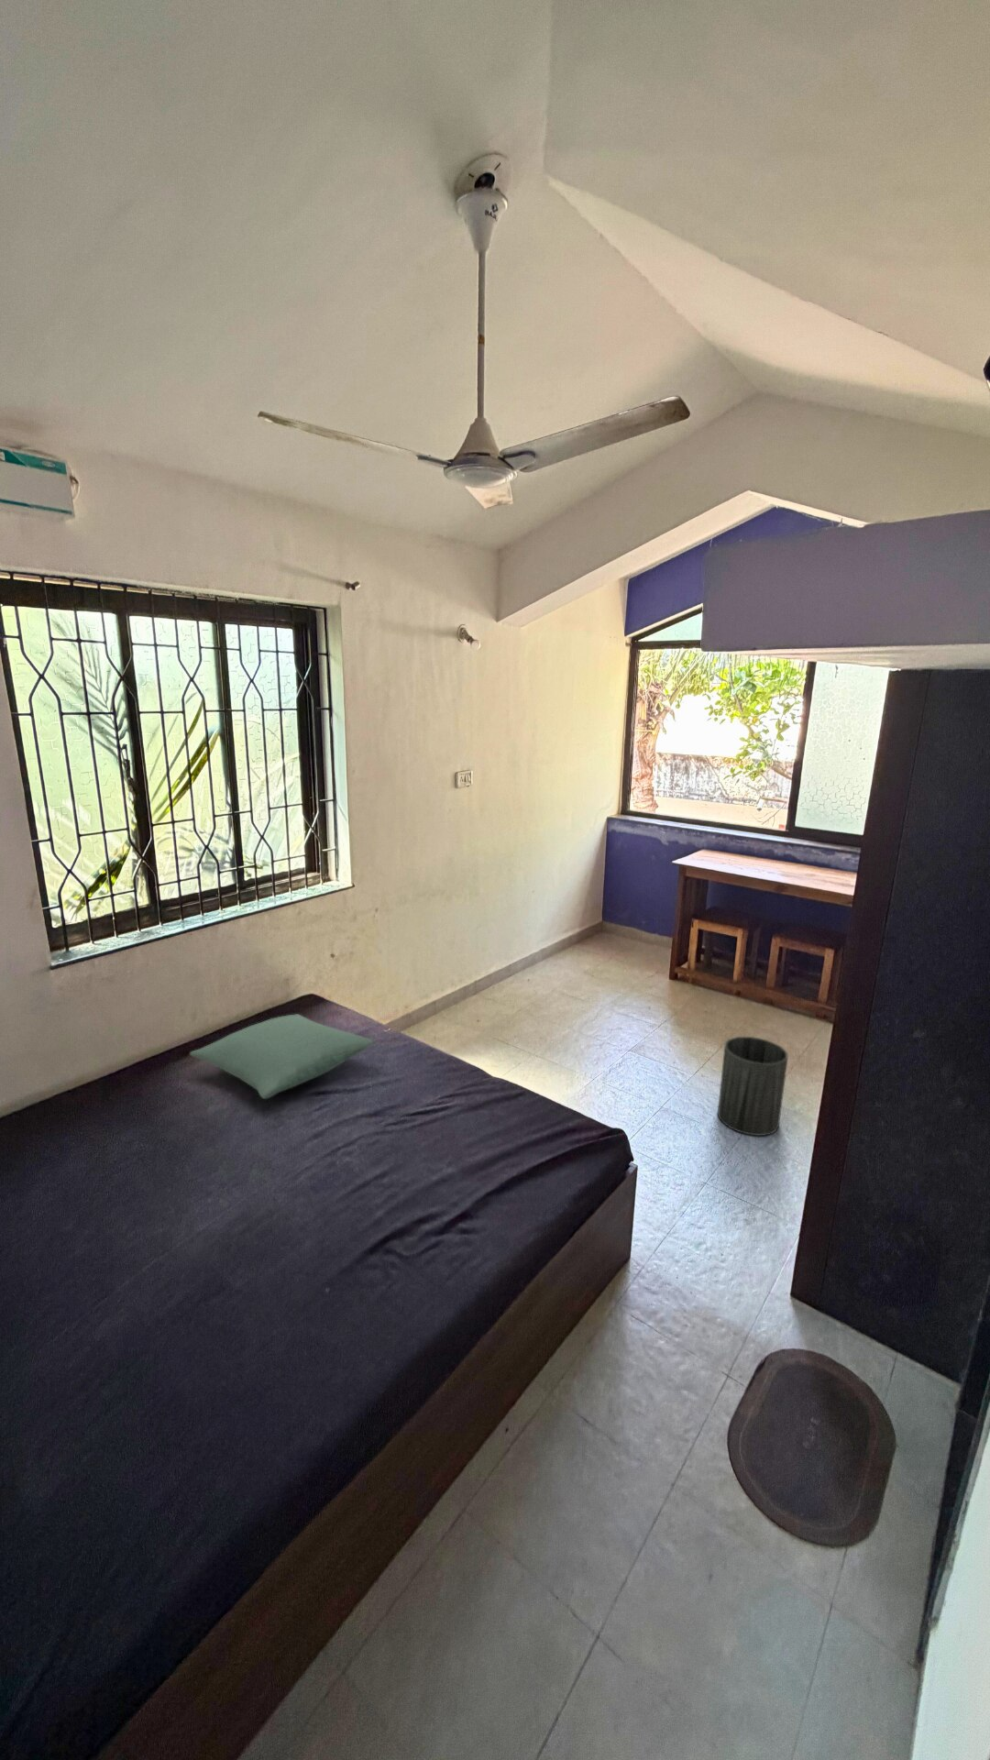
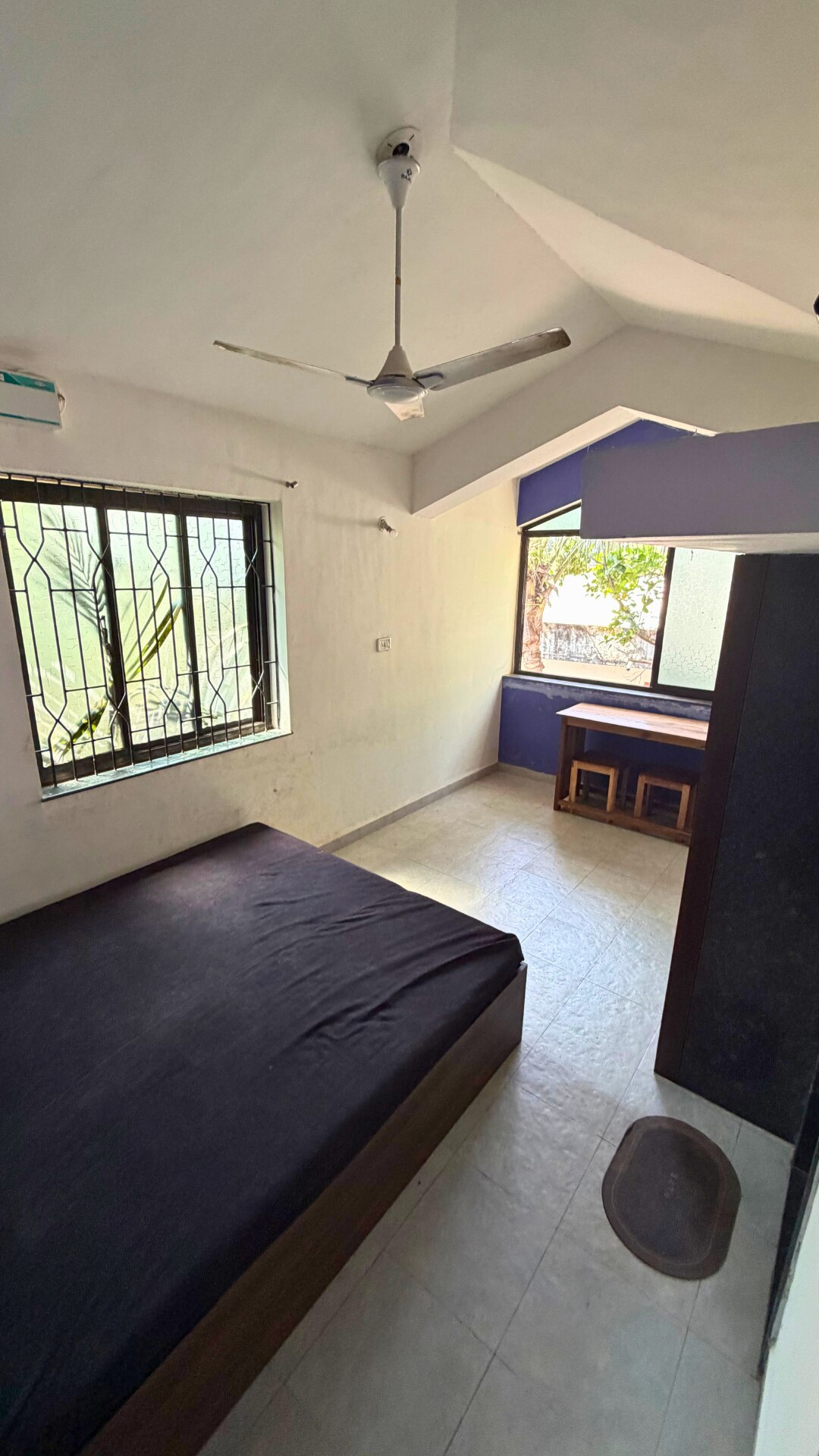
- pillow (283, 1049)
- trash can (752, 1084)
